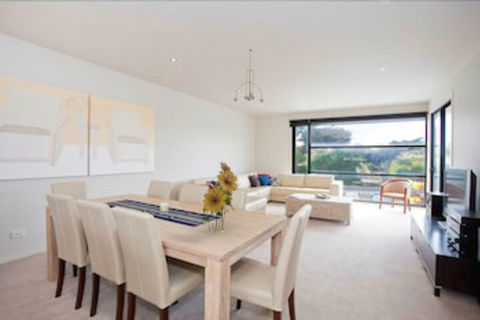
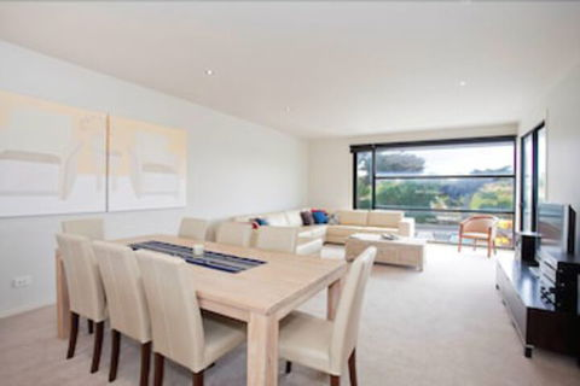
- flower bouquet (220, 195)
- chandelier (249, 74)
